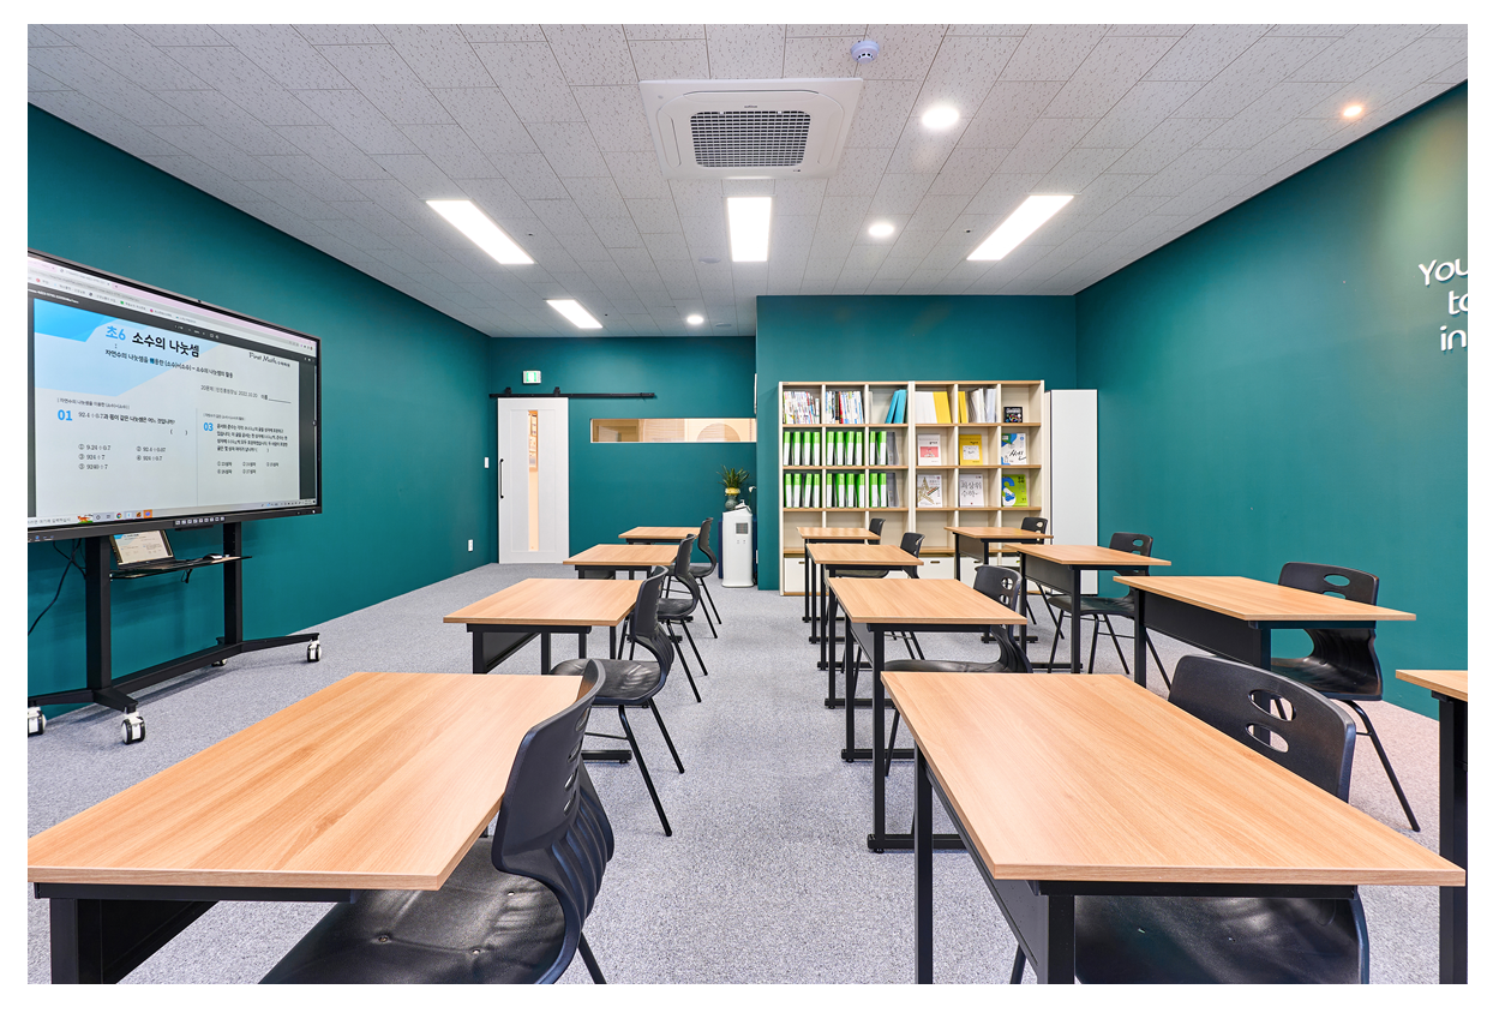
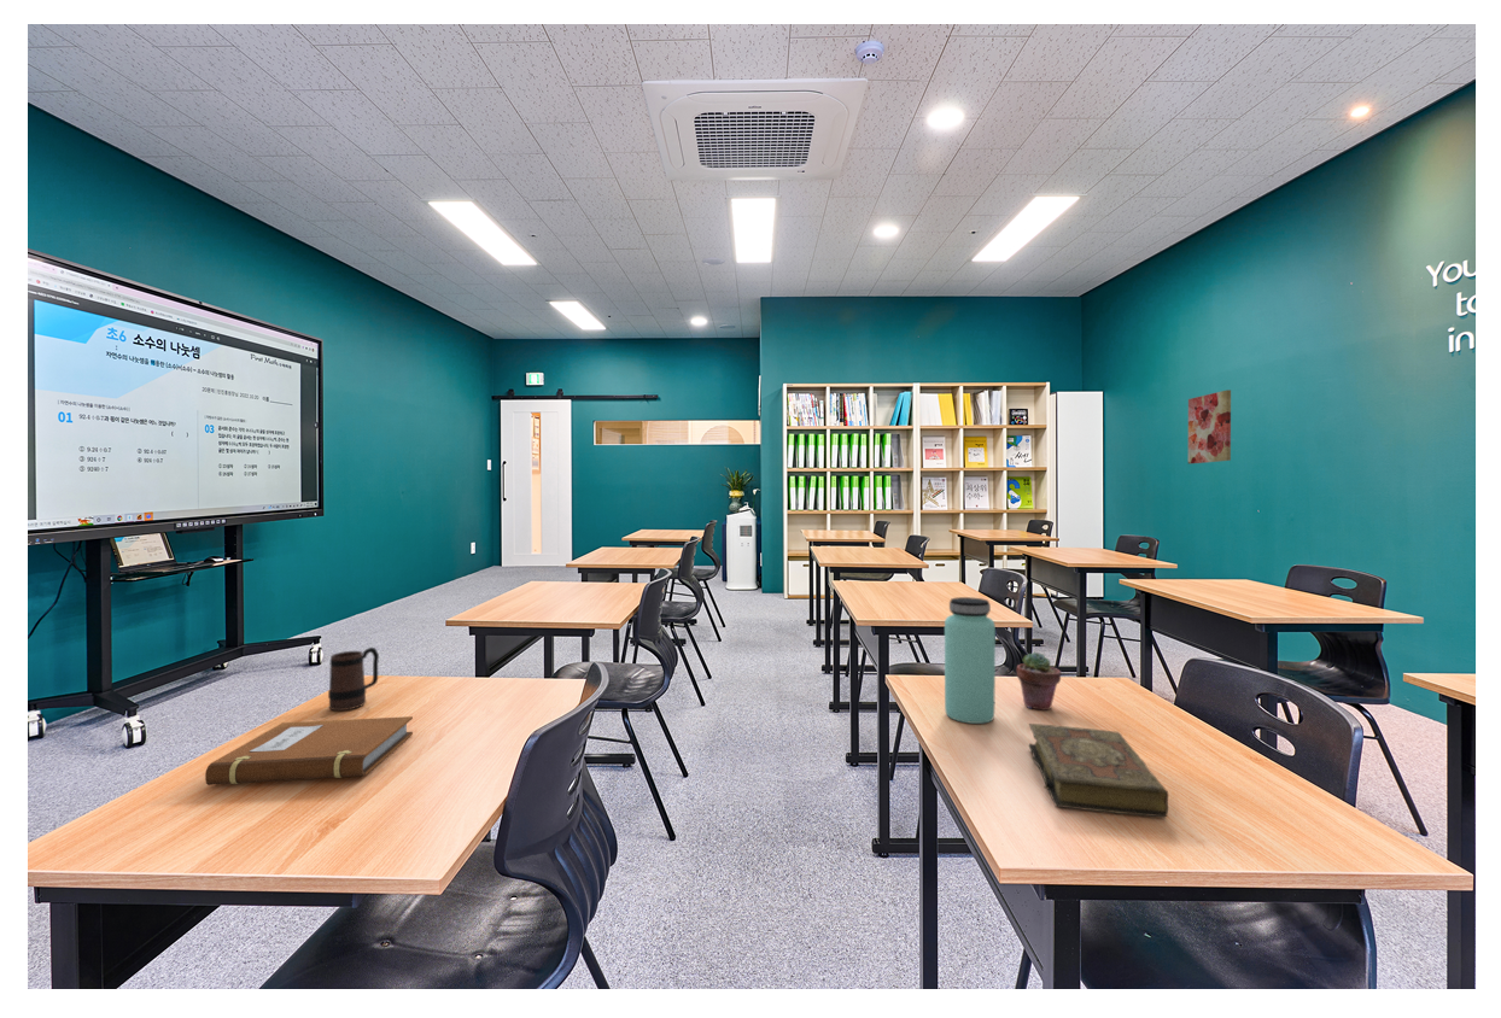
+ notebook (315, 748)
+ potted succulent (1038, 679)
+ wall art (1208, 428)
+ mug (355, 677)
+ bottle (969, 657)
+ book (1090, 765)
